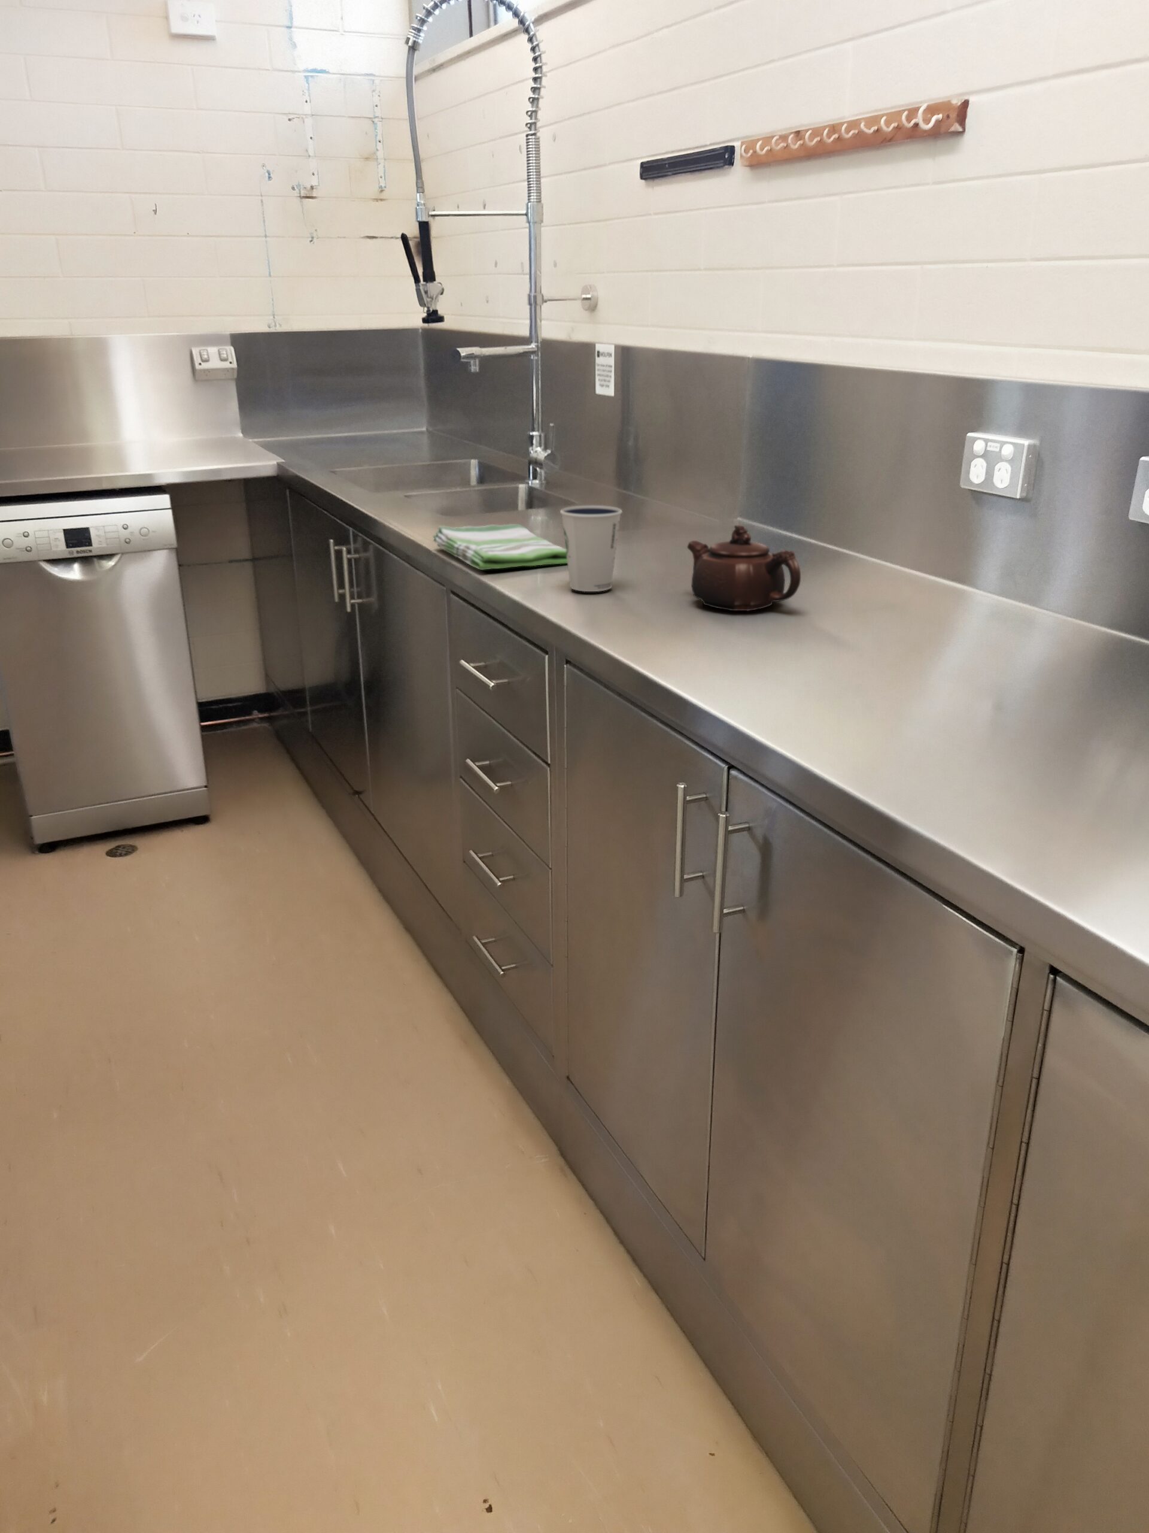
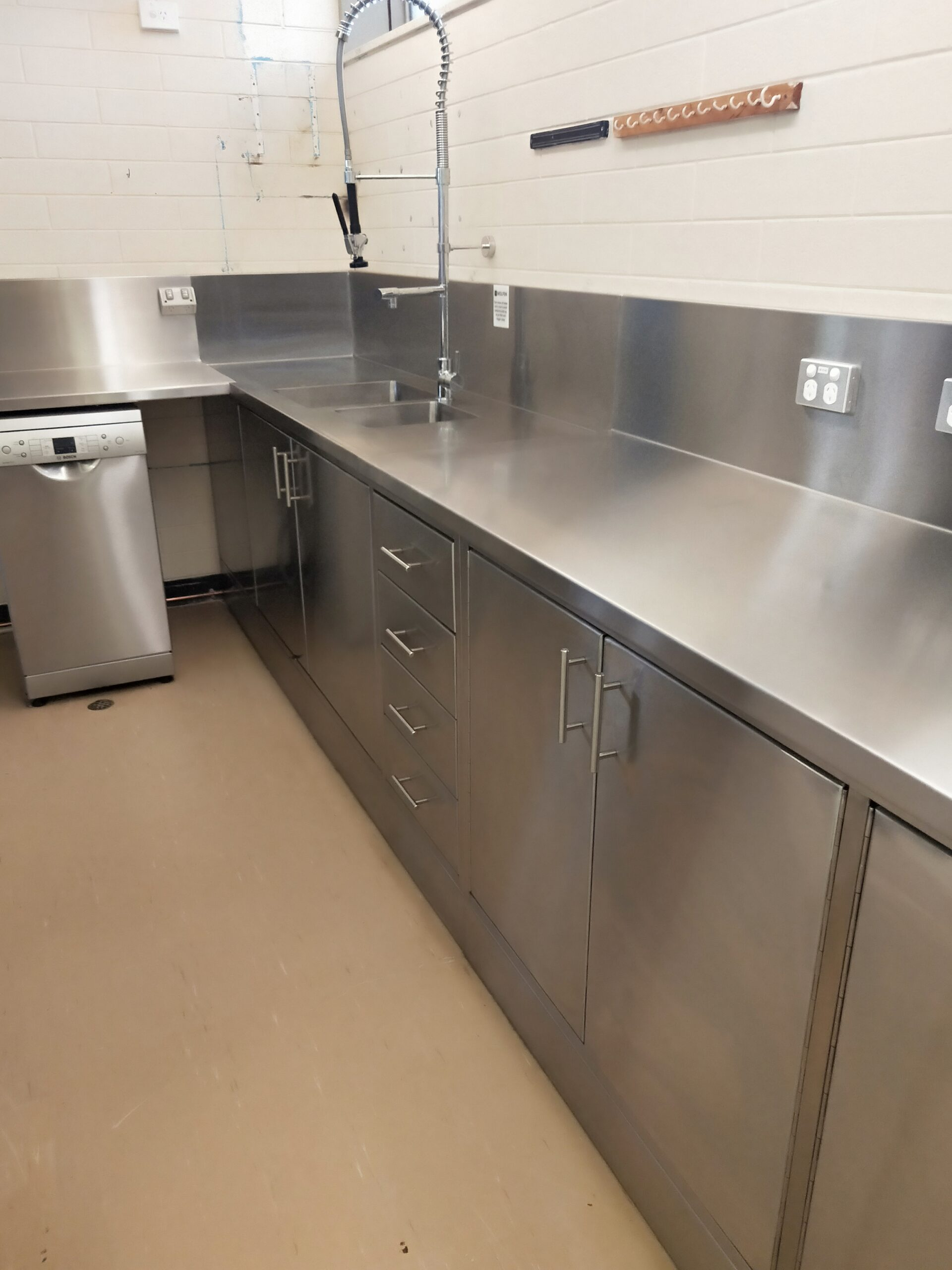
- teapot (741, 565)
- dish towel (503, 543)
- dixie cup (590, 549)
